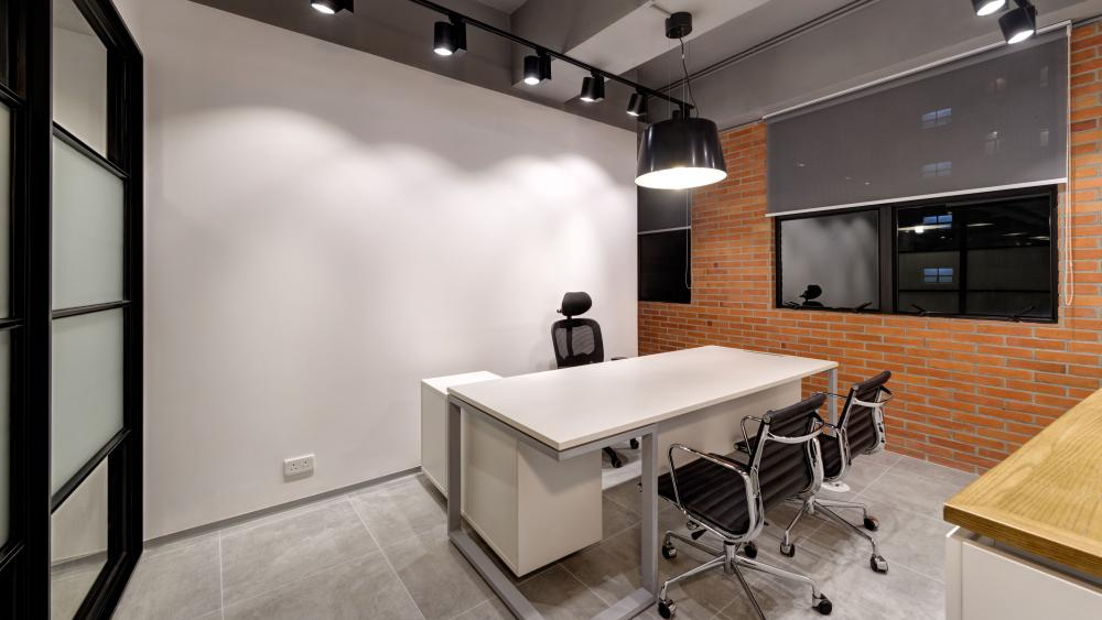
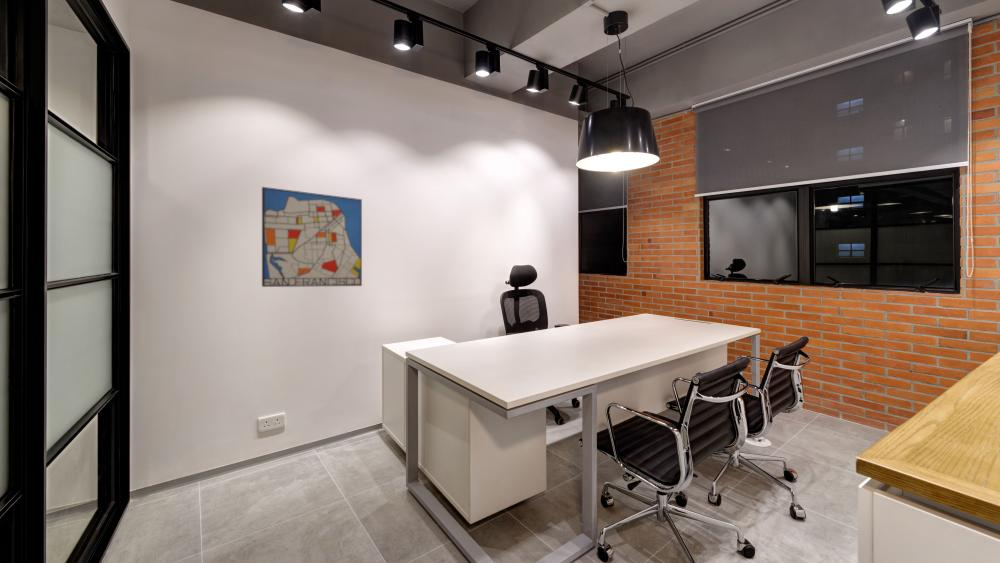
+ wall art (315, 239)
